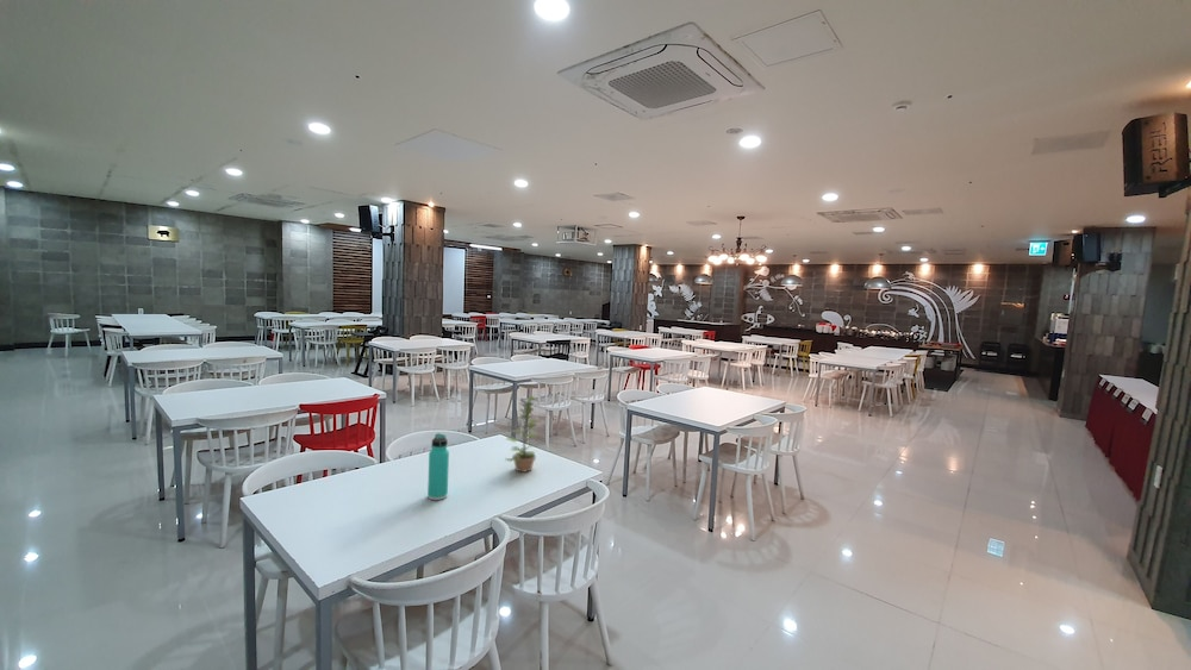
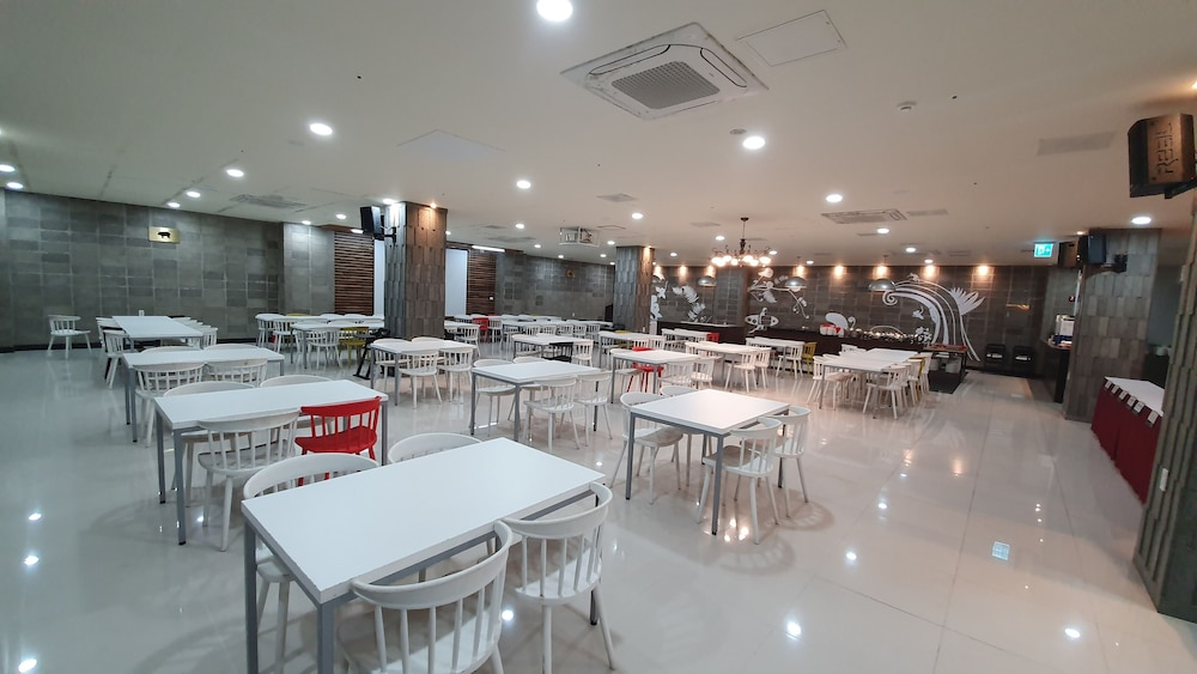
- thermos bottle (438, 465)
- plant (522, 434)
